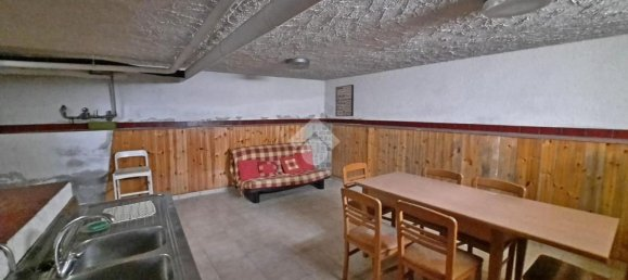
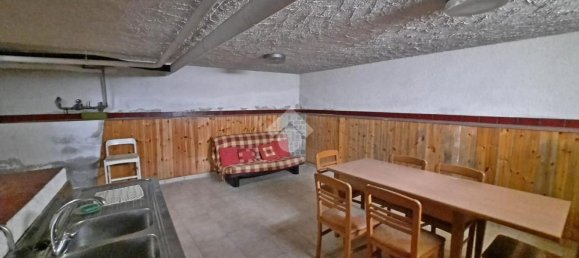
- wall art (344, 101)
